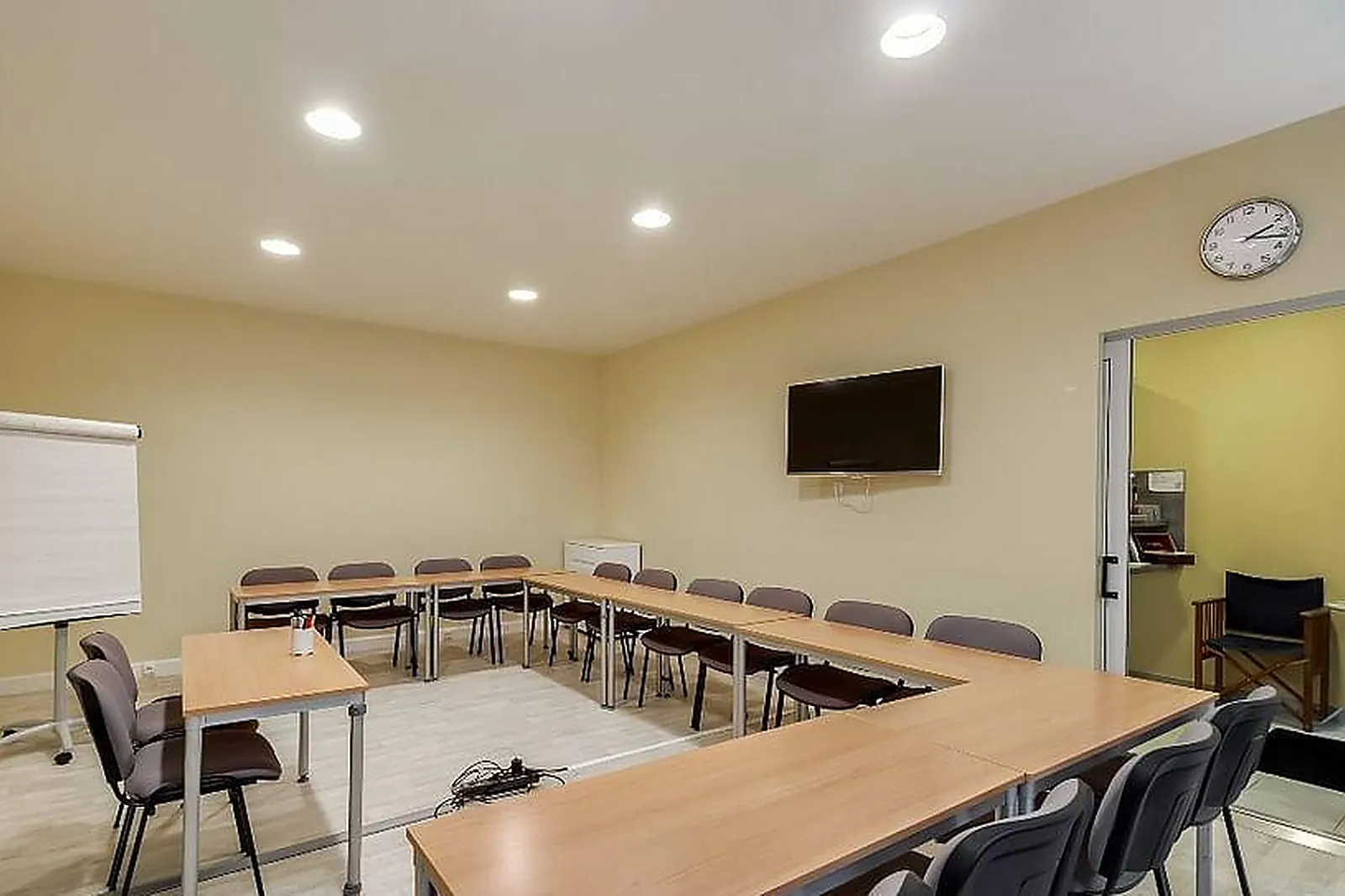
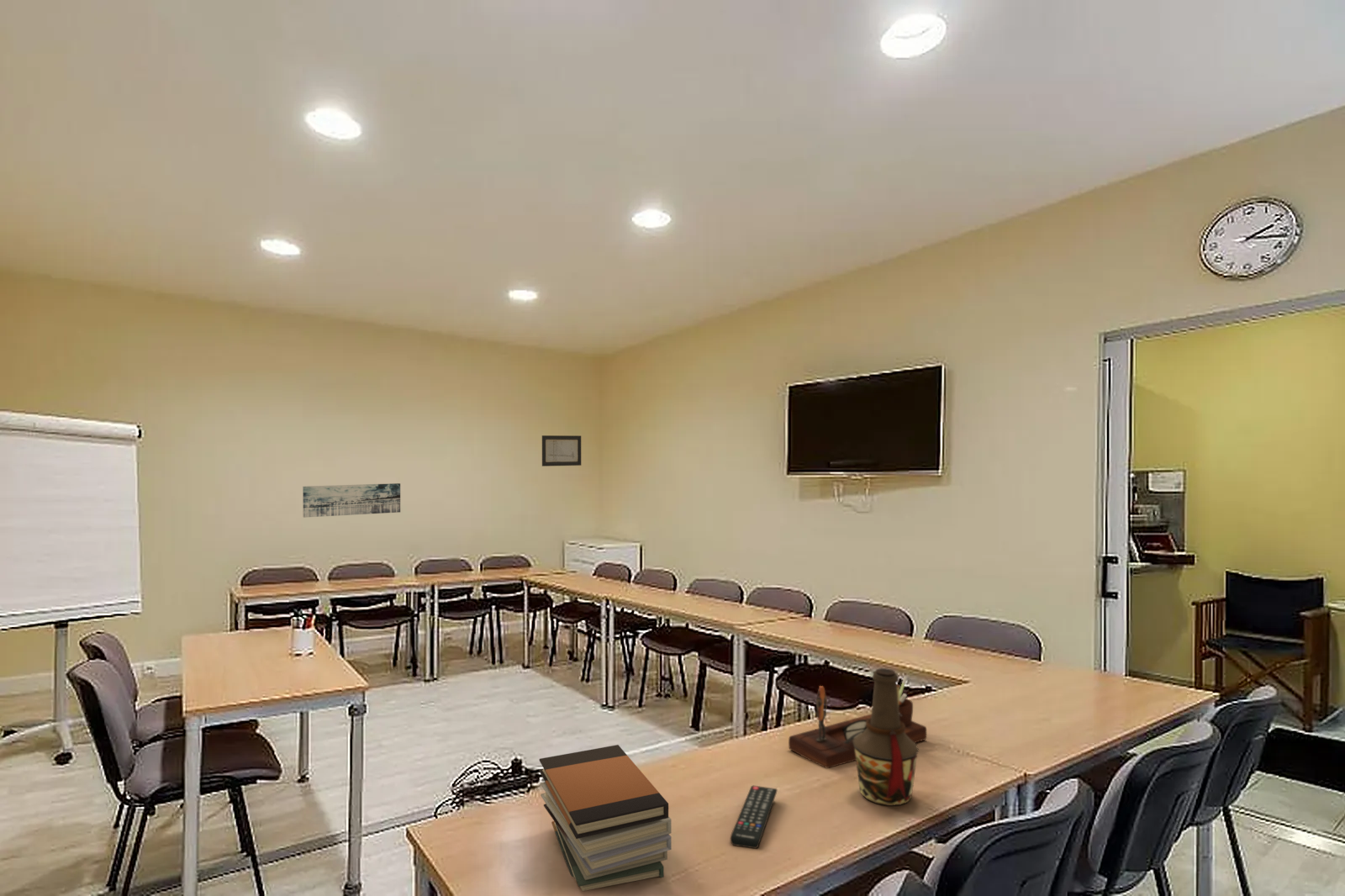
+ wall art (562, 451)
+ book stack (602, 815)
+ bottle (886, 734)
+ remote control (755, 814)
+ desk organizer (865, 715)
+ wall art (353, 499)
